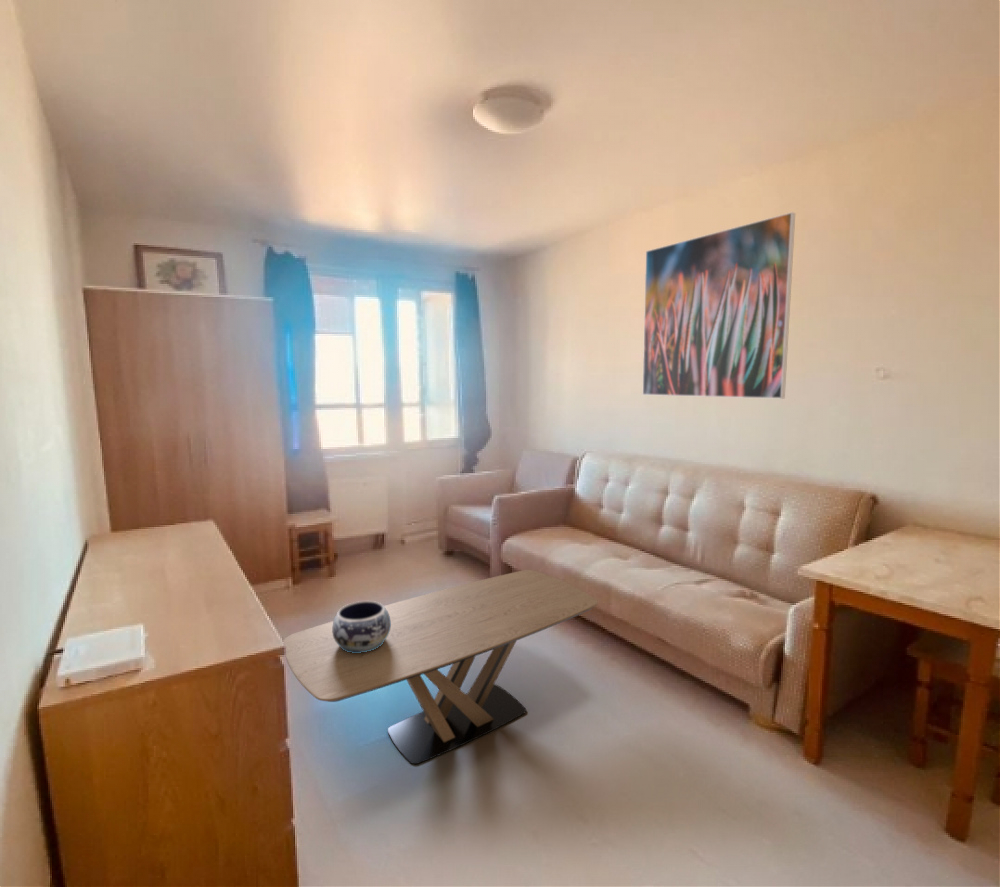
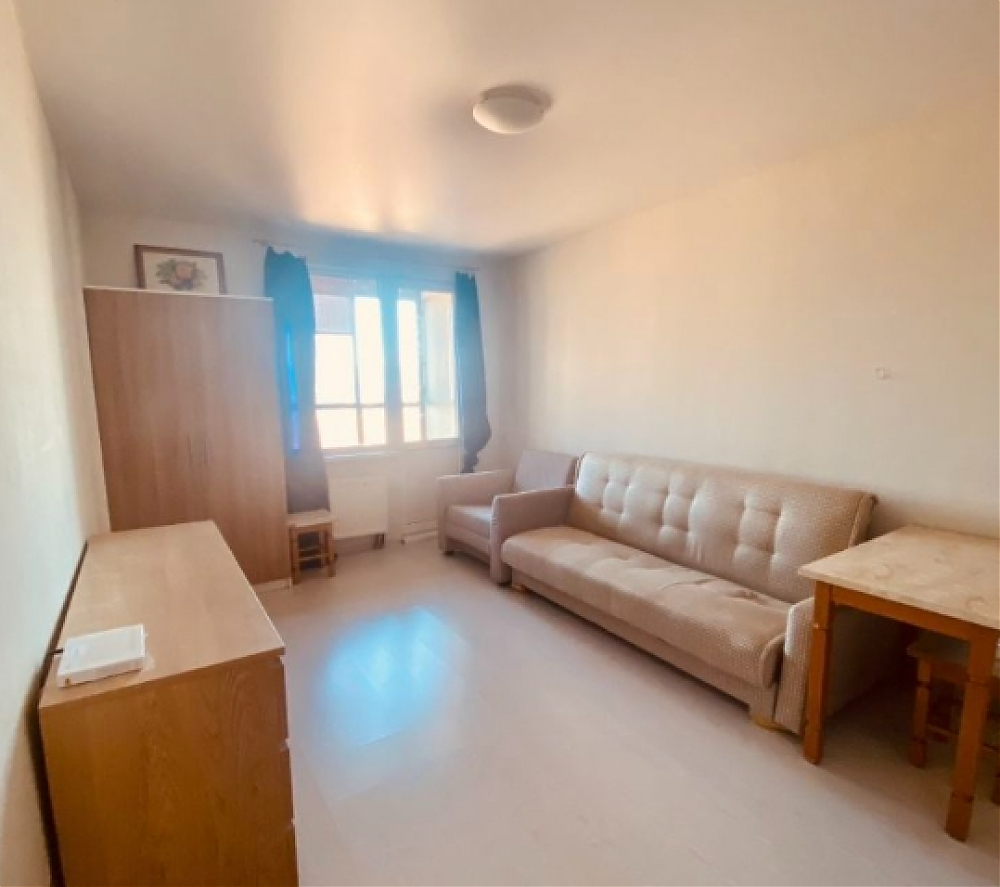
- coffee table (453, 671)
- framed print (708, 316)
- decorative bowl (361, 625)
